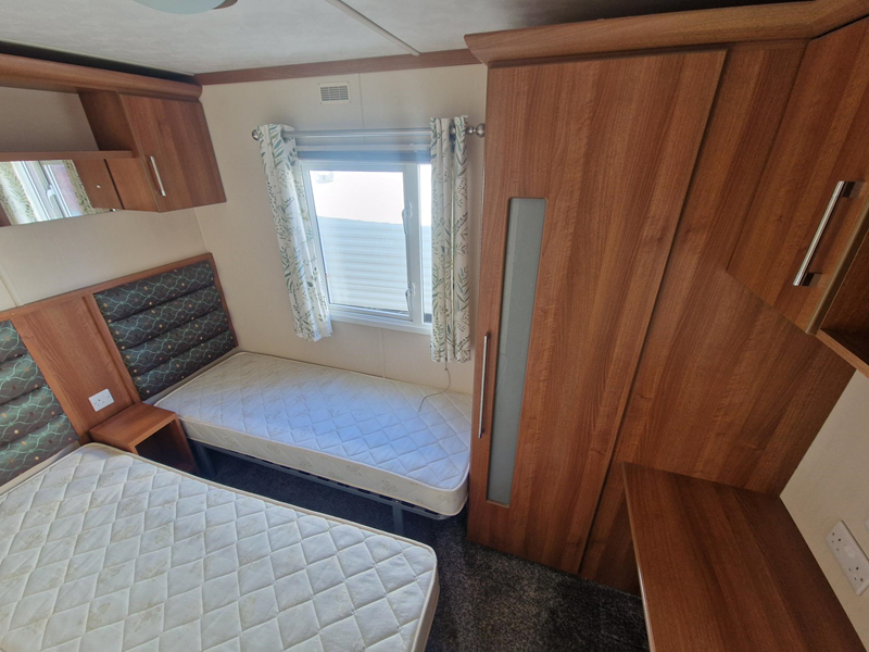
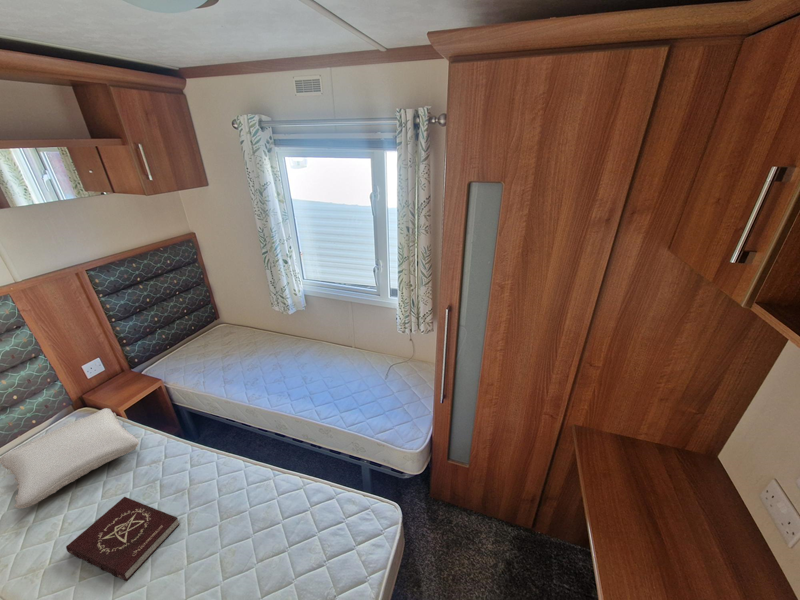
+ book (124, 535)
+ pillow (71, 451)
